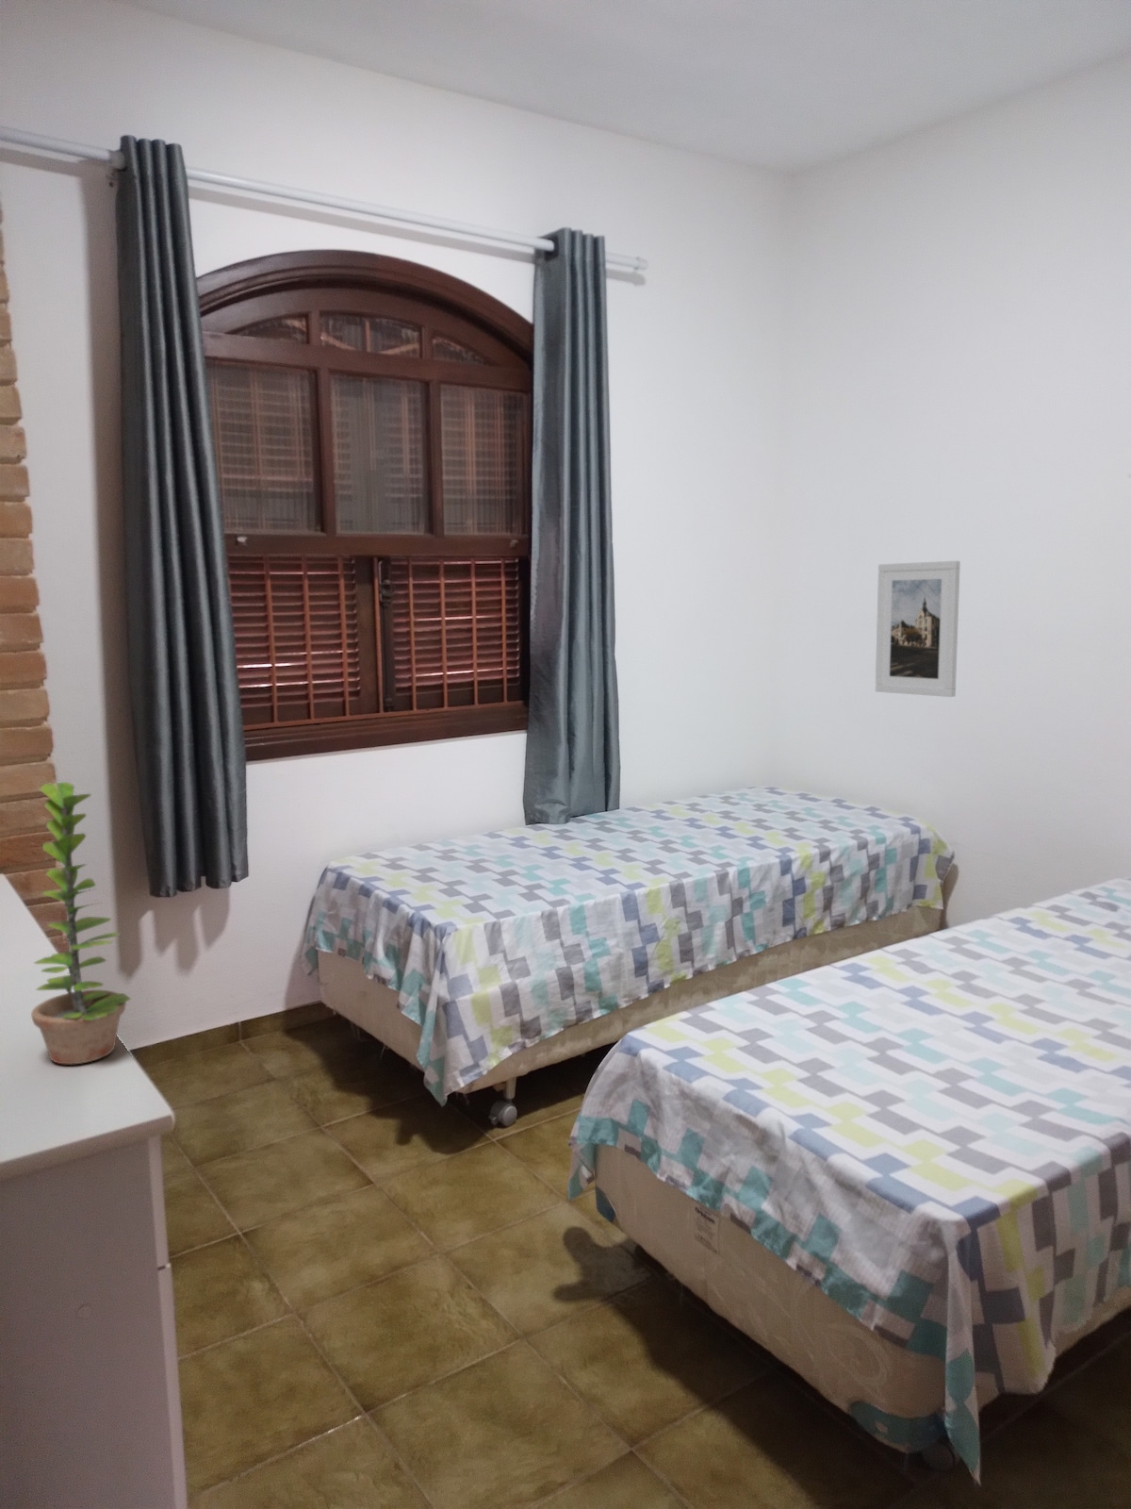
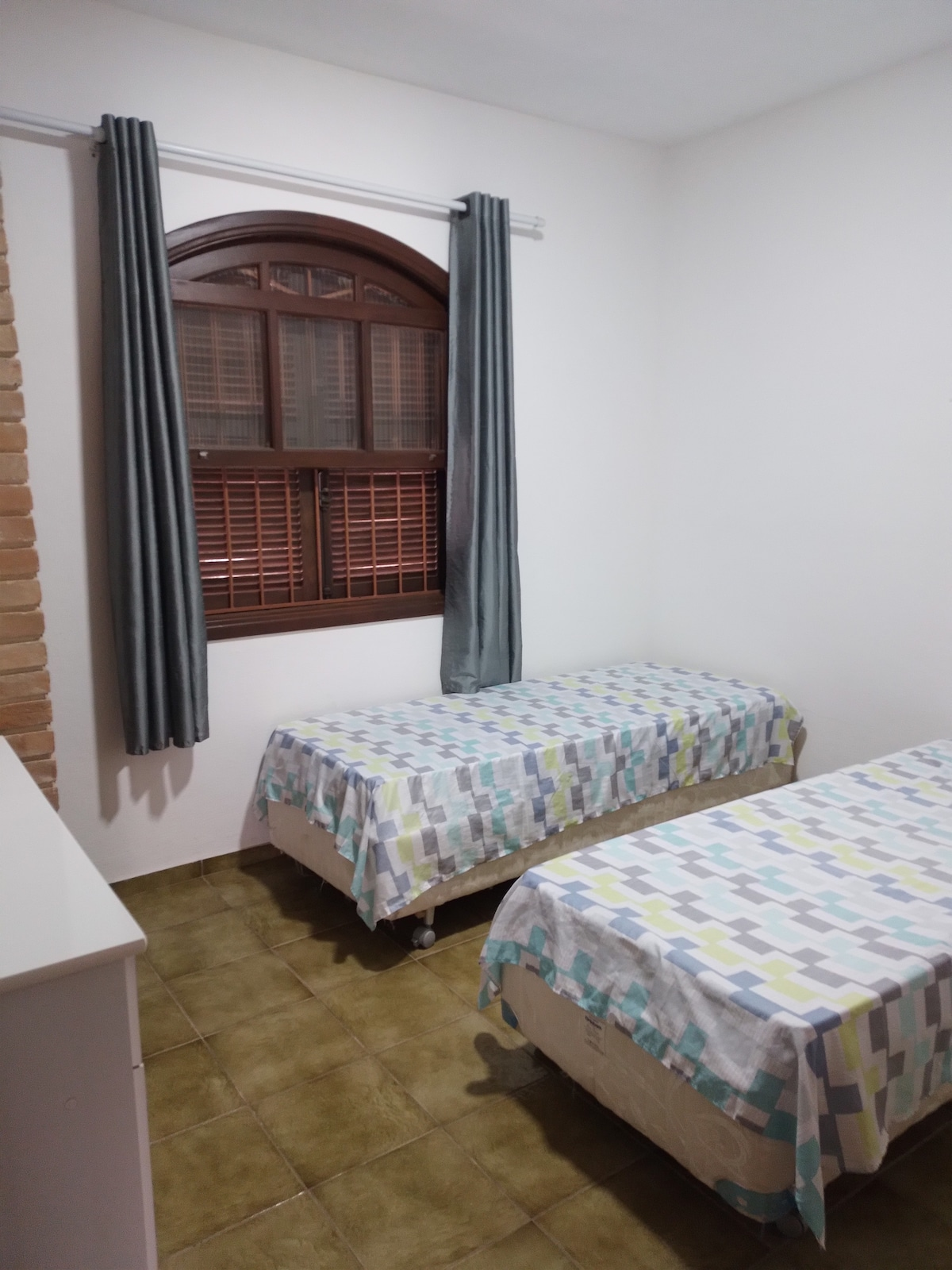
- plant (71, 920)
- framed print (915, 629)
